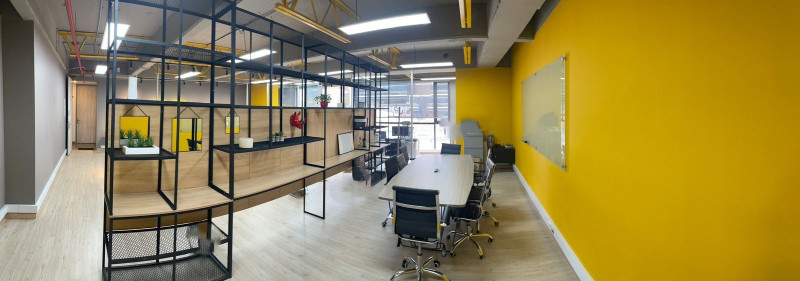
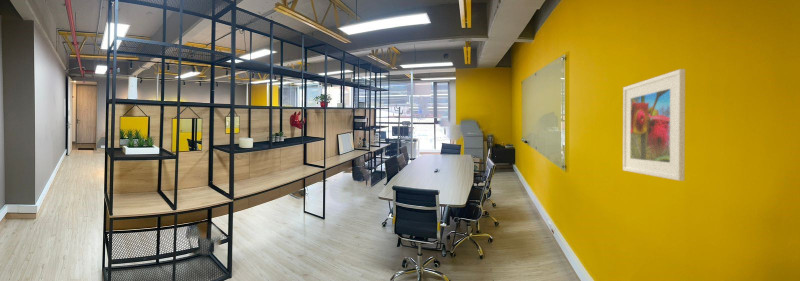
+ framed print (649, 127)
